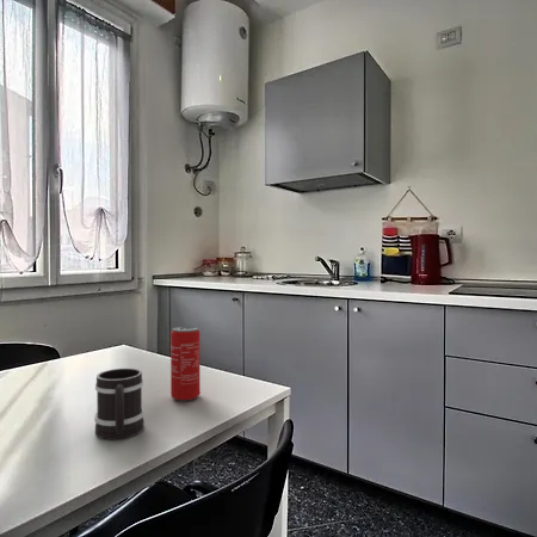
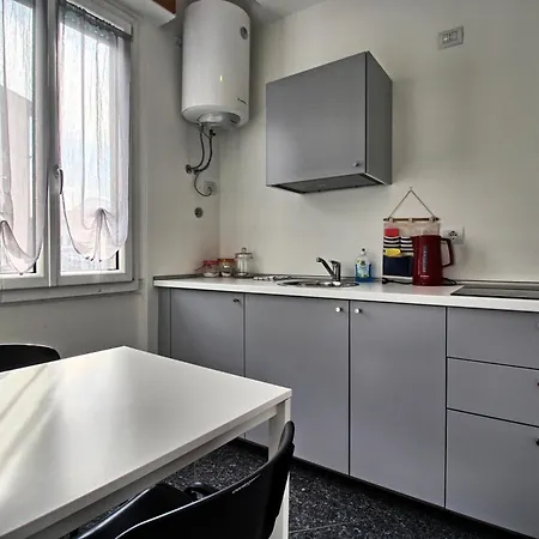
- mug (119, 405)
- beverage can (185, 362)
